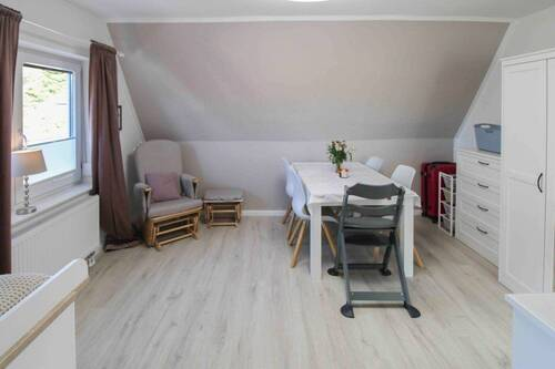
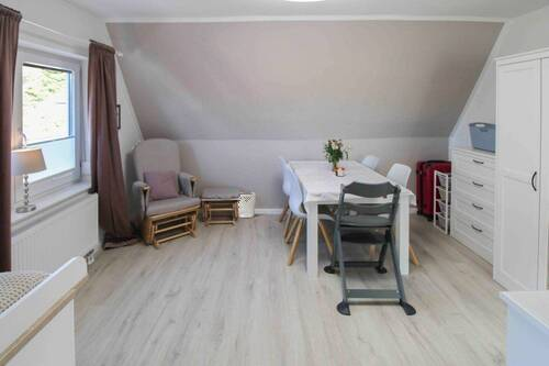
+ wastebasket (246, 206)
